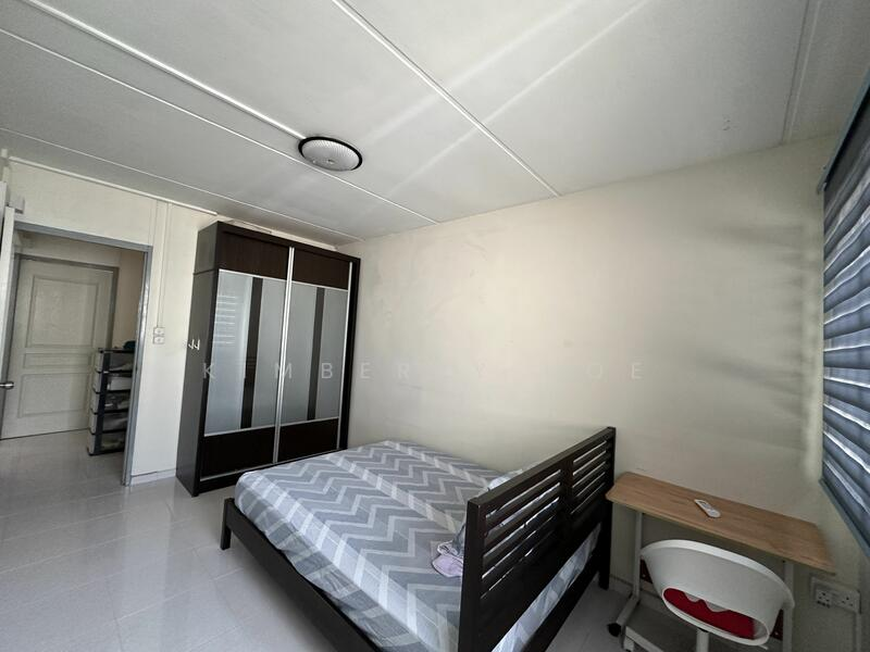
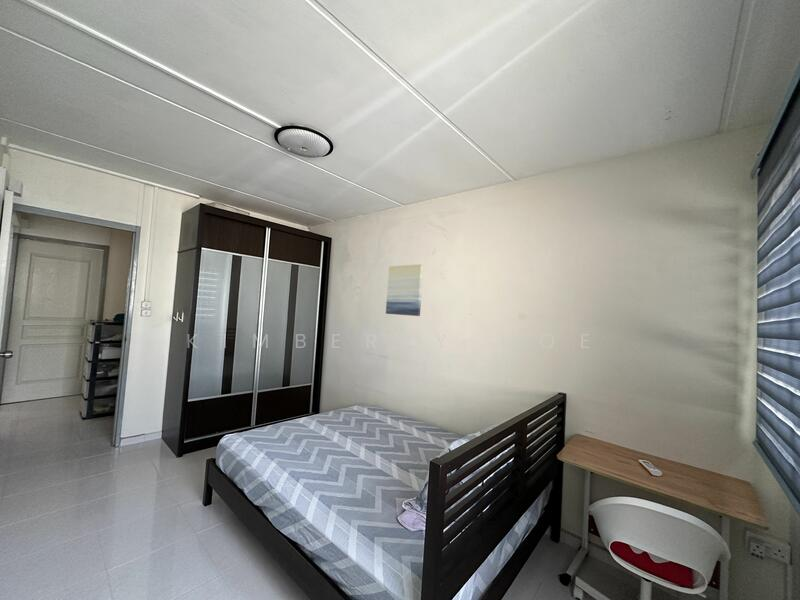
+ wall art (403, 290)
